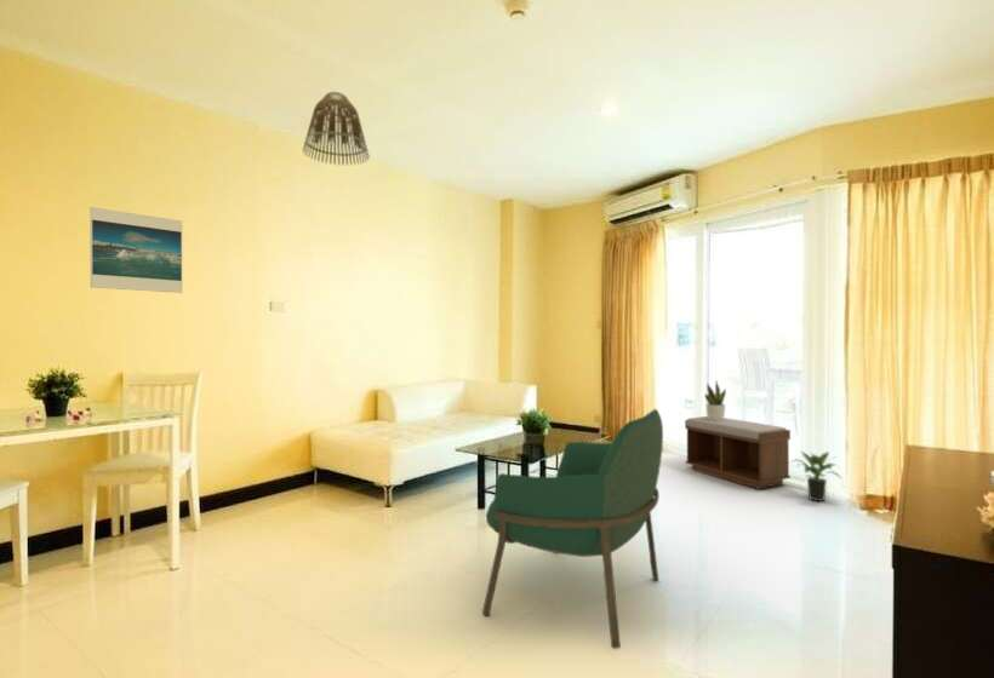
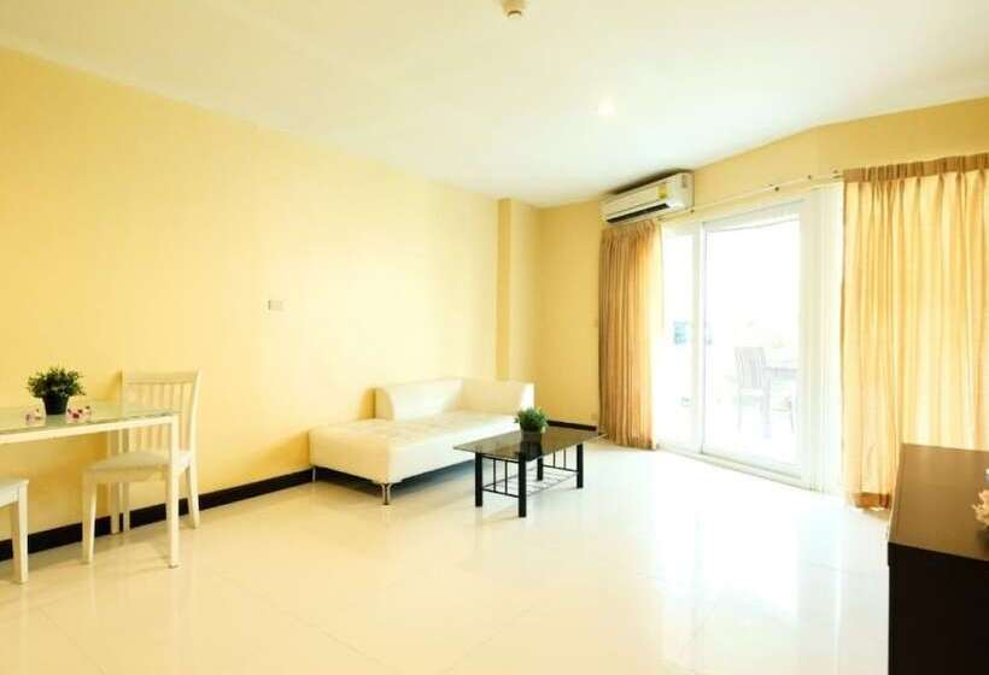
- armchair (575, 500)
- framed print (138, 252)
- bench (733, 448)
- potted plant (816, 475)
- lamp shade (337, 125)
- potted plant (715, 398)
